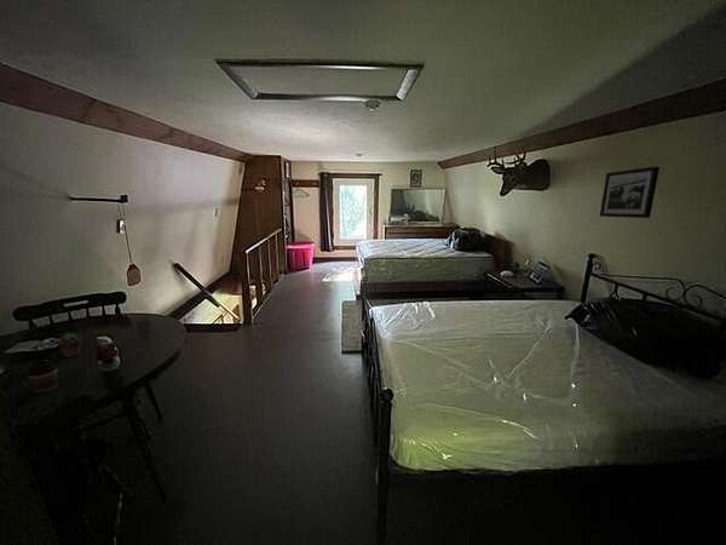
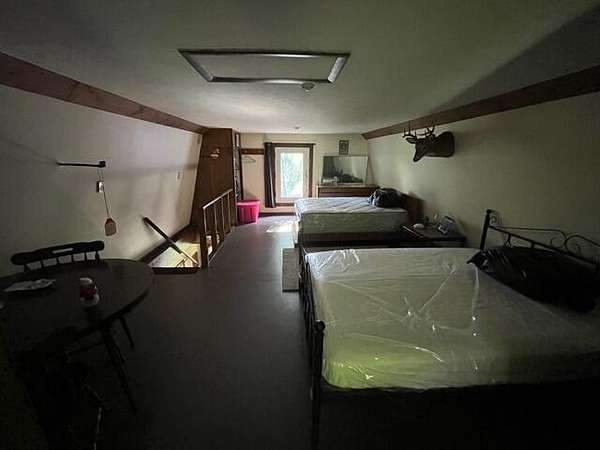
- picture frame (626, 194)
- potted succulent (69, 344)
- coffee cup (44, 375)
